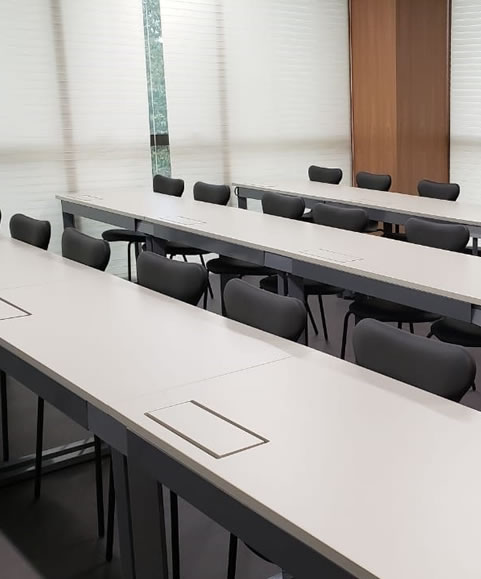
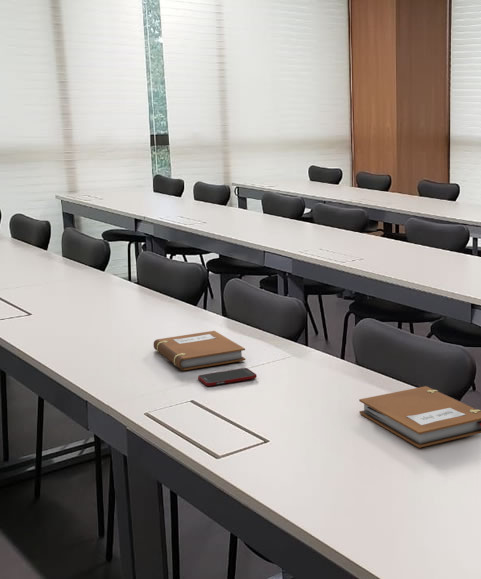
+ notebook (426, 414)
+ notebook (197, 349)
+ cell phone (227, 376)
